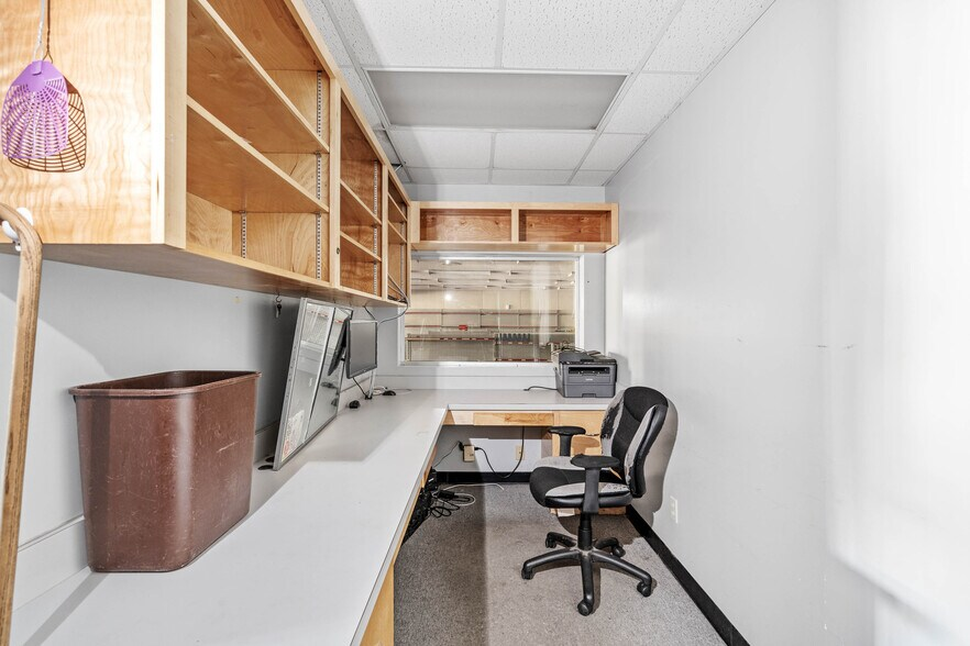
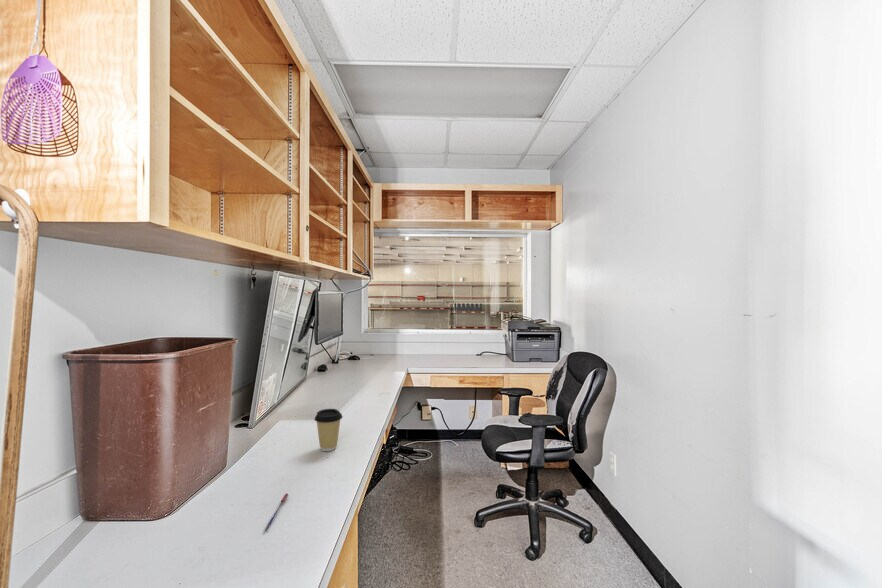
+ pen (276, 511)
+ coffee cup (328, 430)
